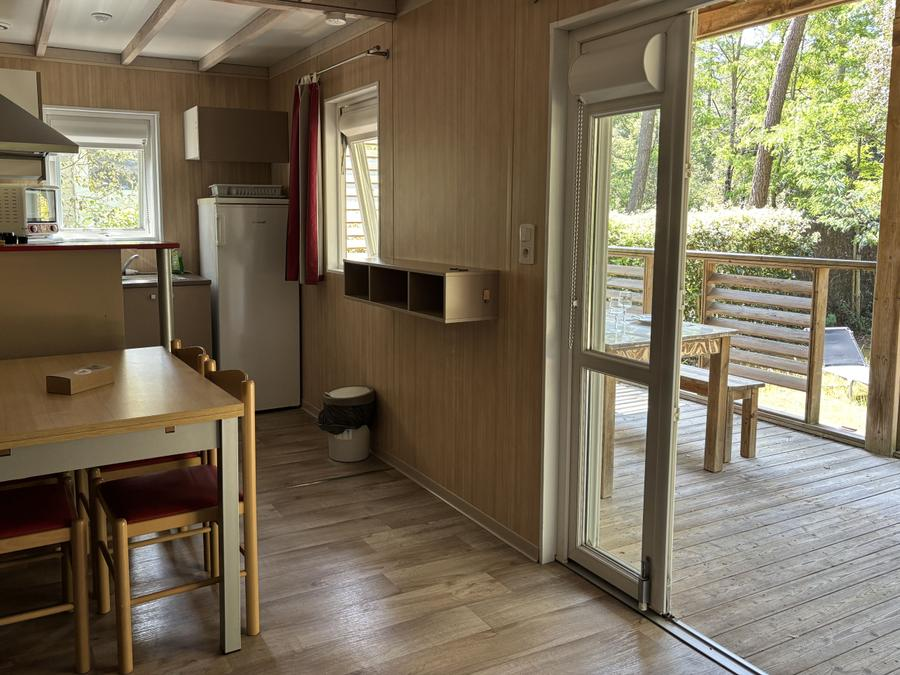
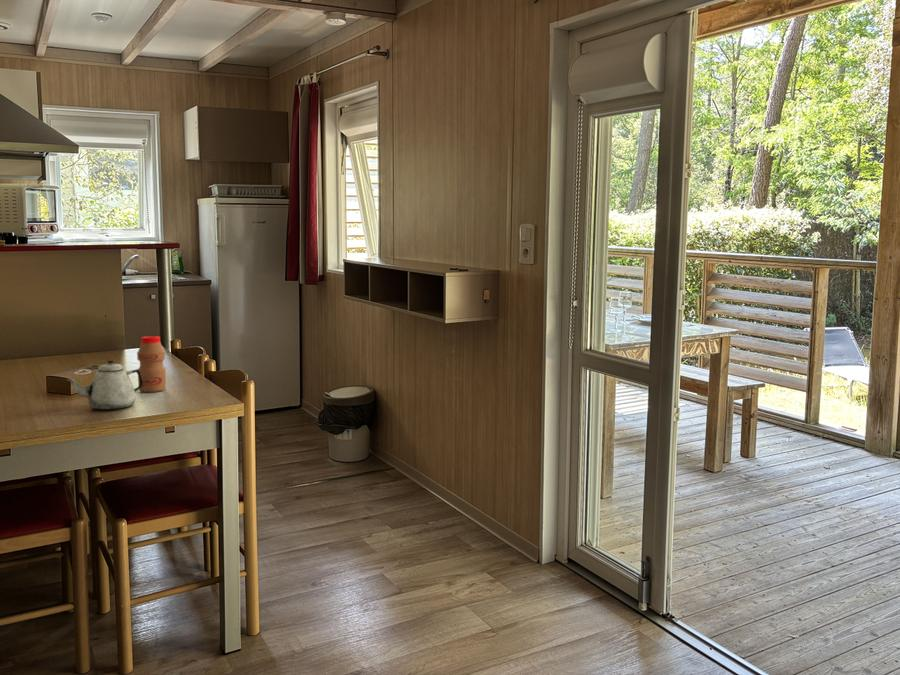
+ bottle (151, 363)
+ teapot (106, 384)
